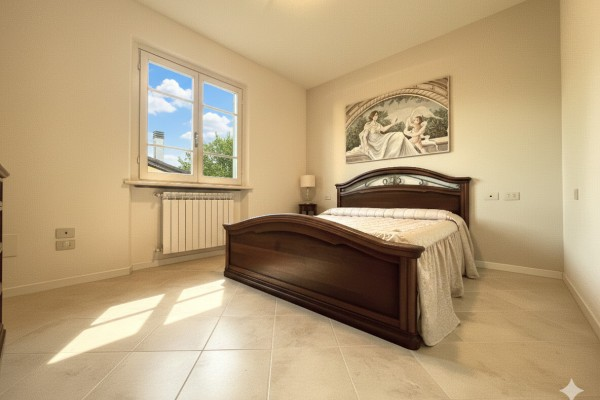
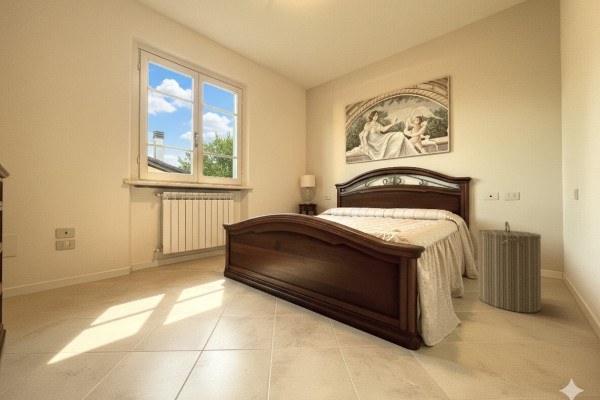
+ laundry hamper (507, 261)
